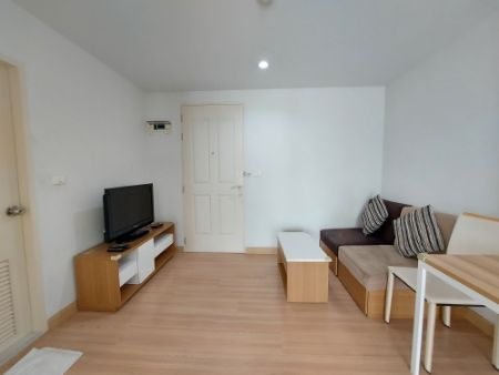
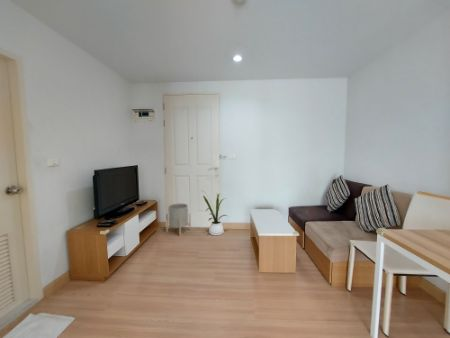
+ planter (178, 218)
+ house plant (213, 212)
